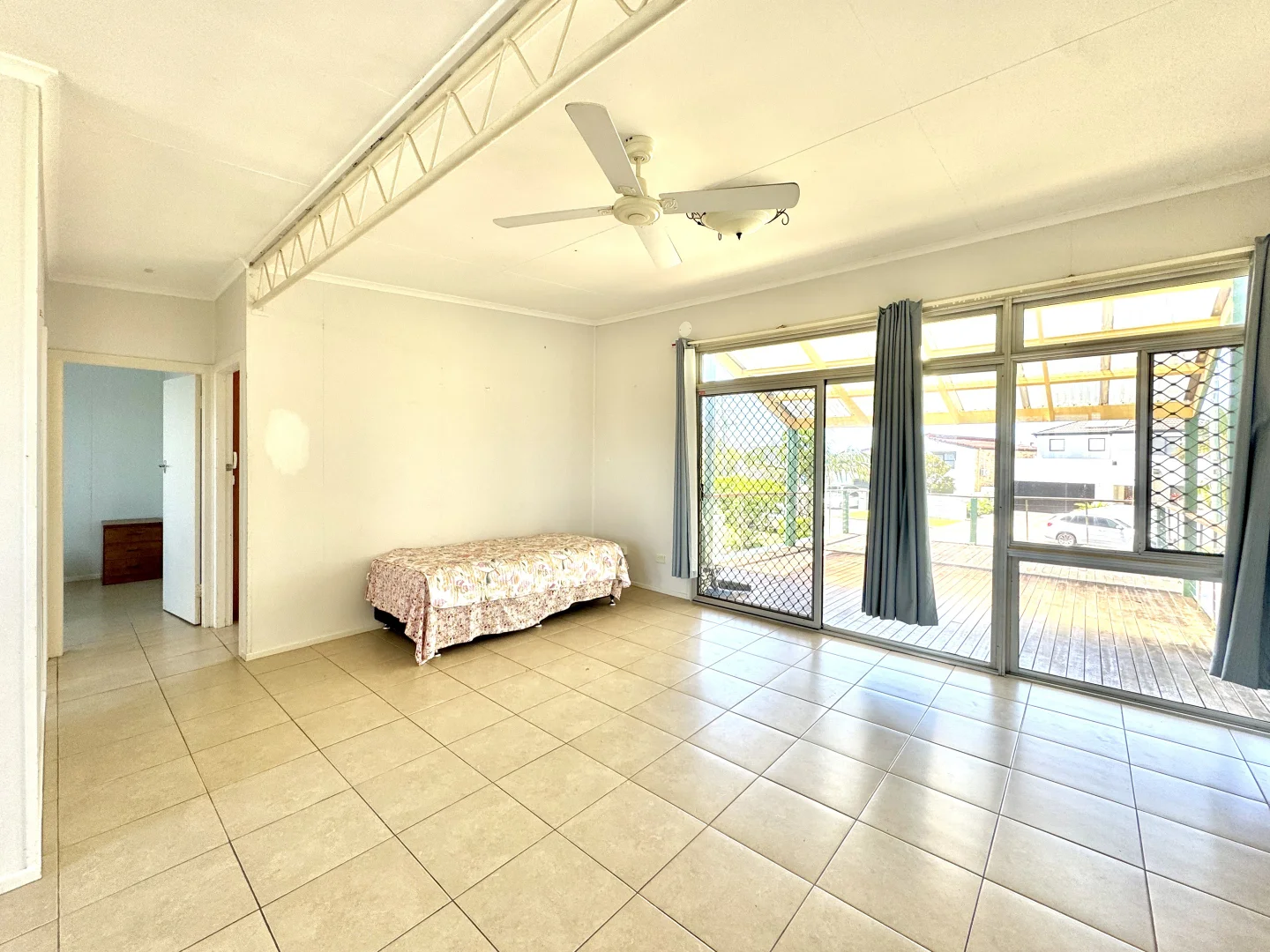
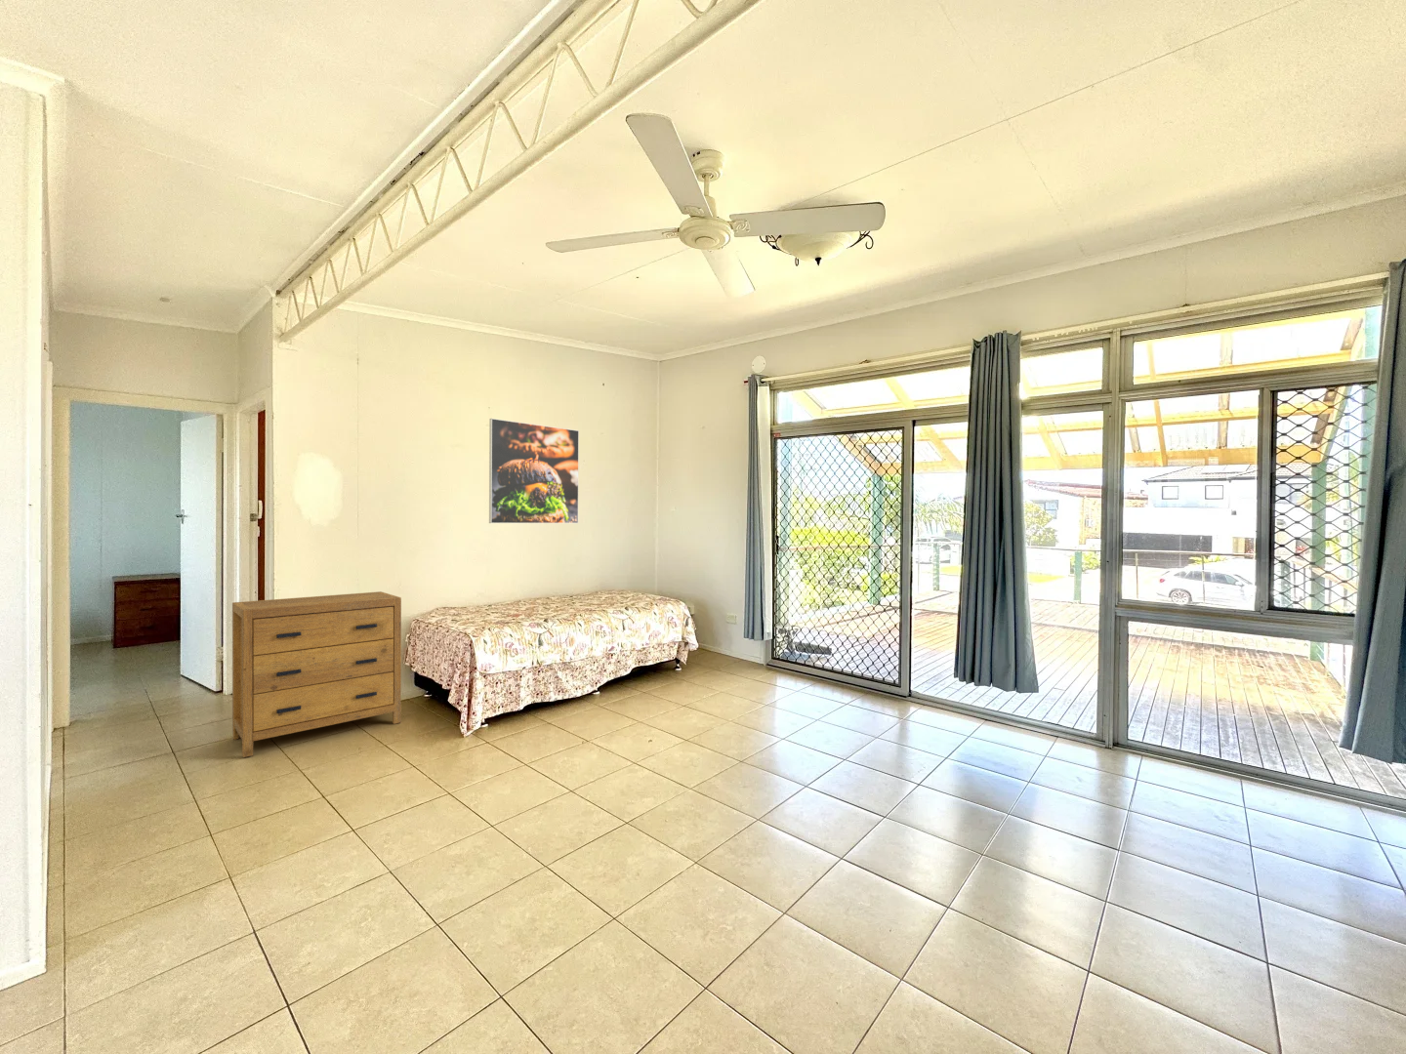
+ dresser (320, 664)
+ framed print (536, 474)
